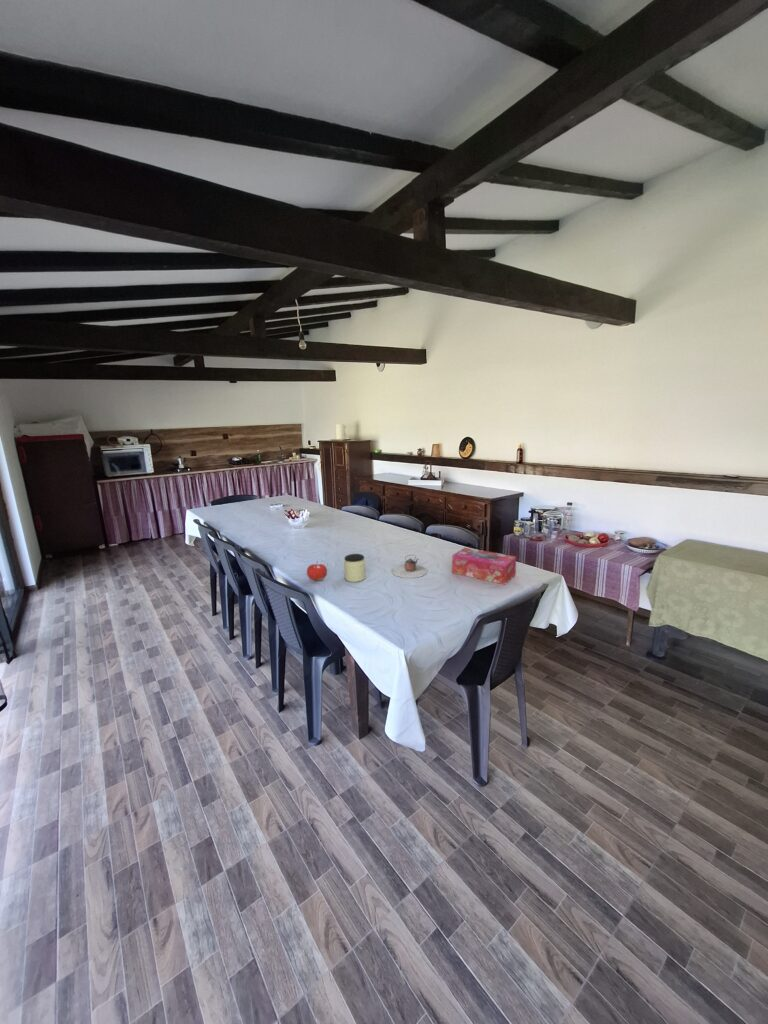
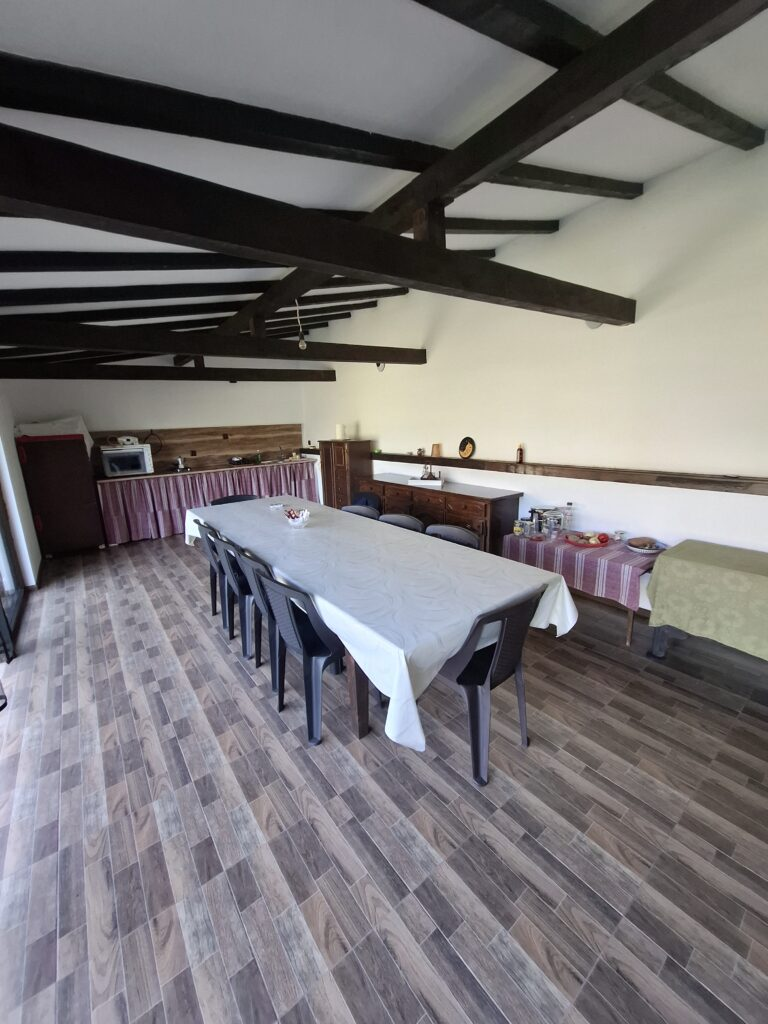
- tissue box (483, 564)
- jar (354, 567)
- teapot (409, 563)
- fruit (316, 571)
